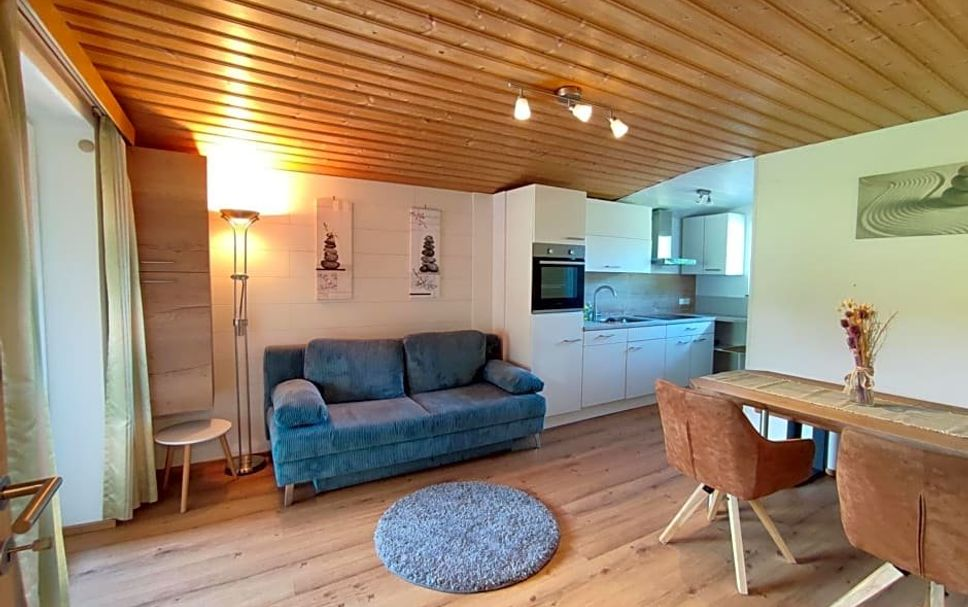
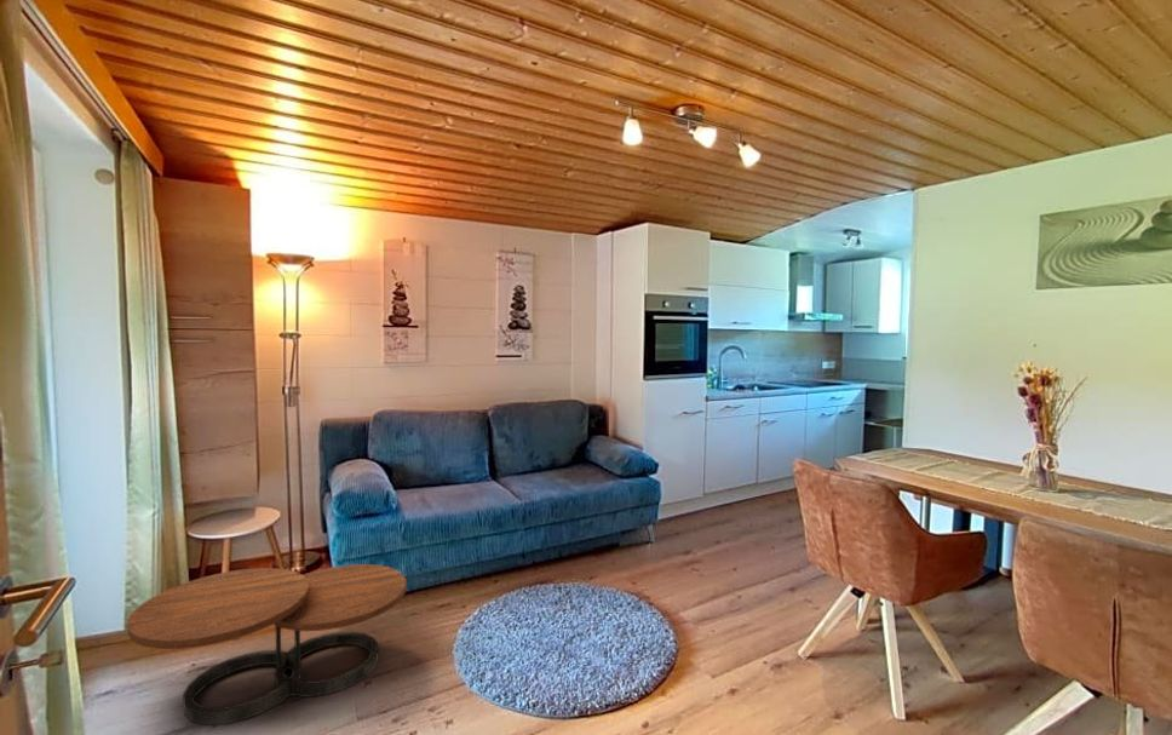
+ coffee table (280, 633)
